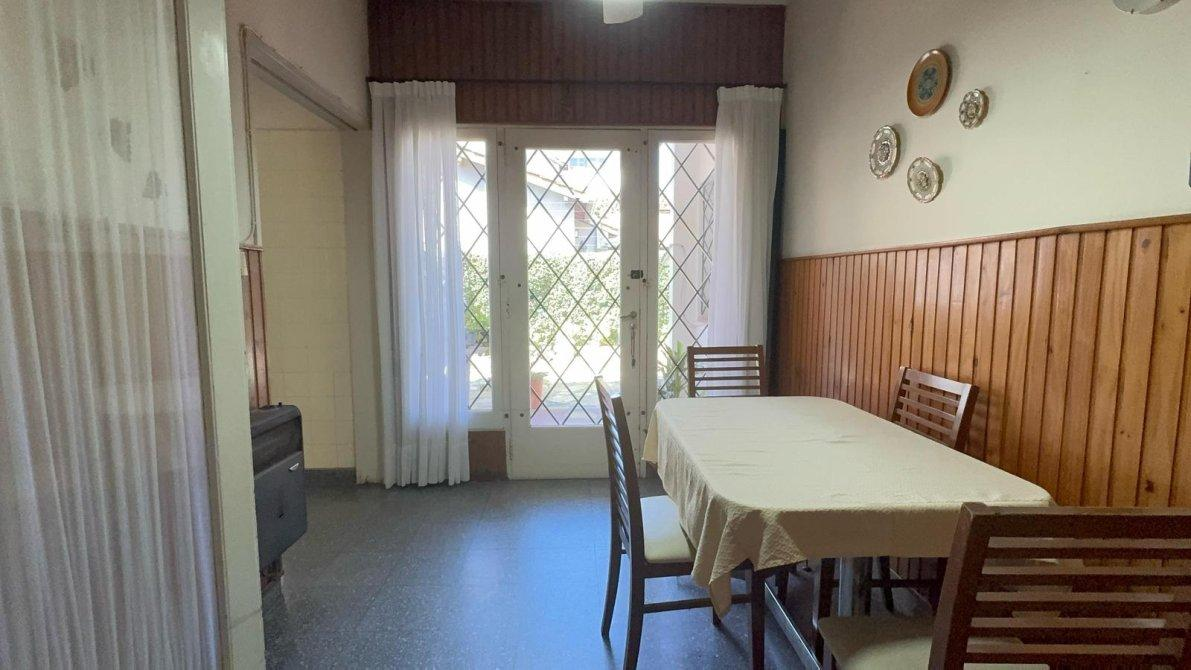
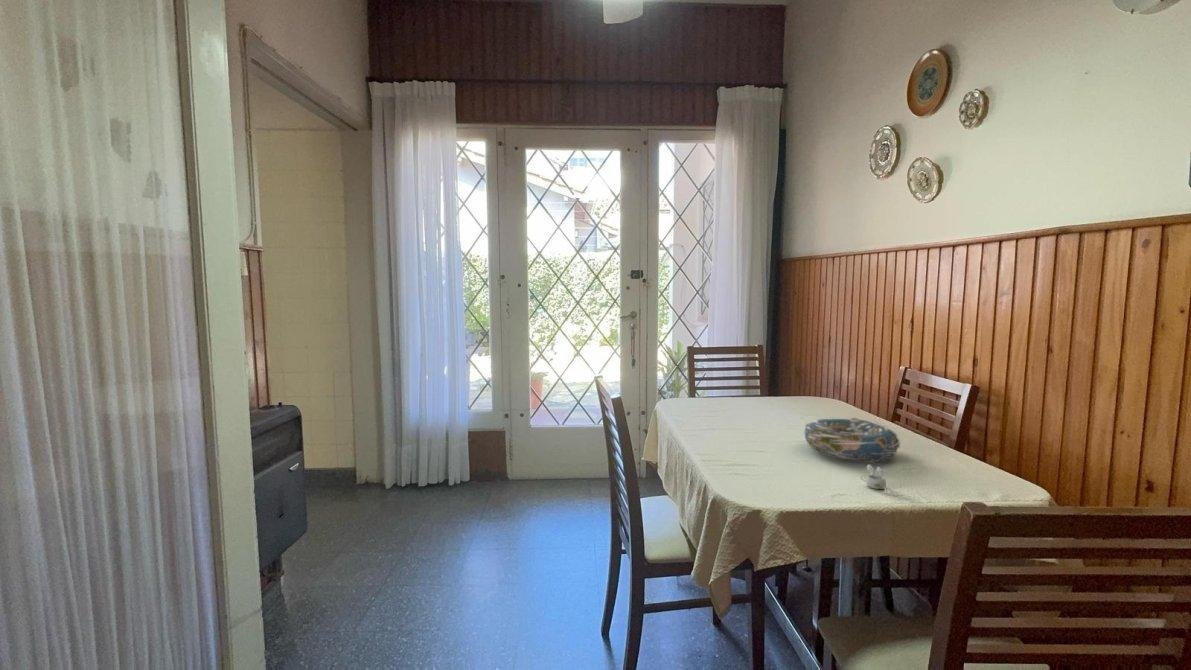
+ cup (885, 480)
+ decorative bowl (850, 438)
